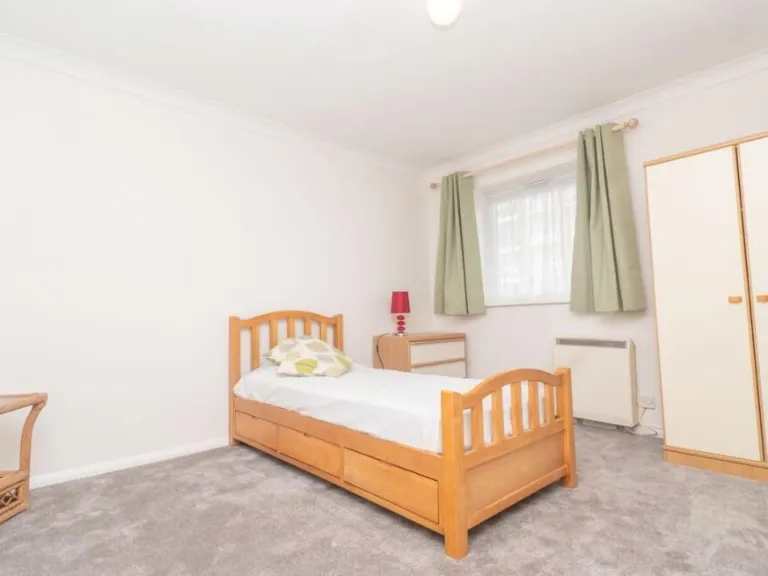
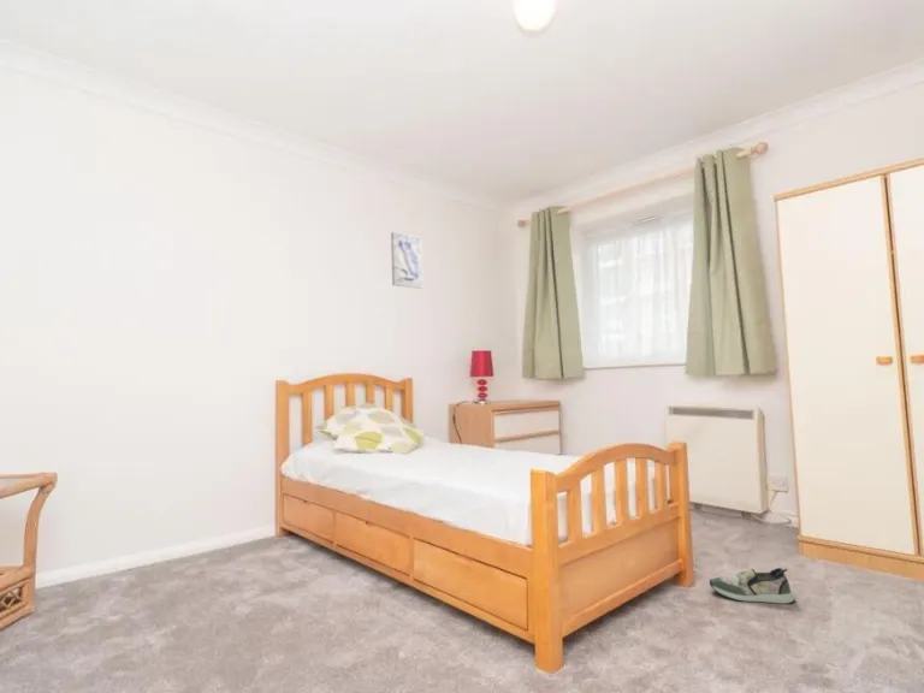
+ shoe (750, 580)
+ wall art (407, 260)
